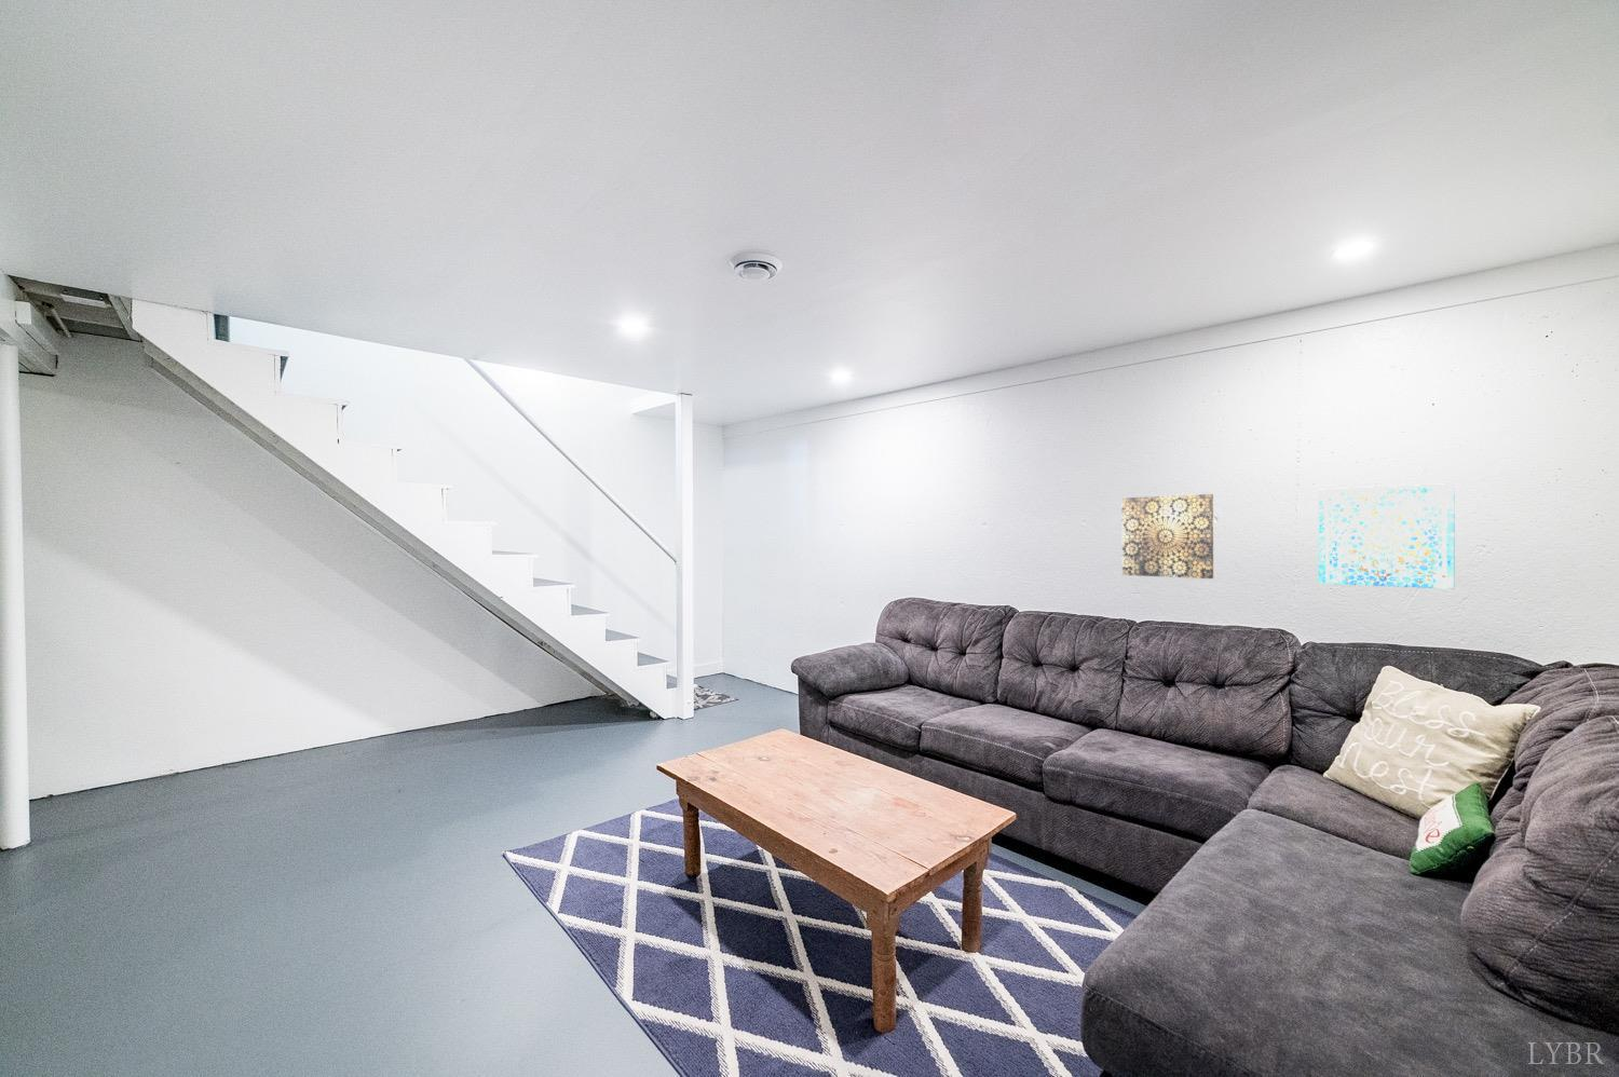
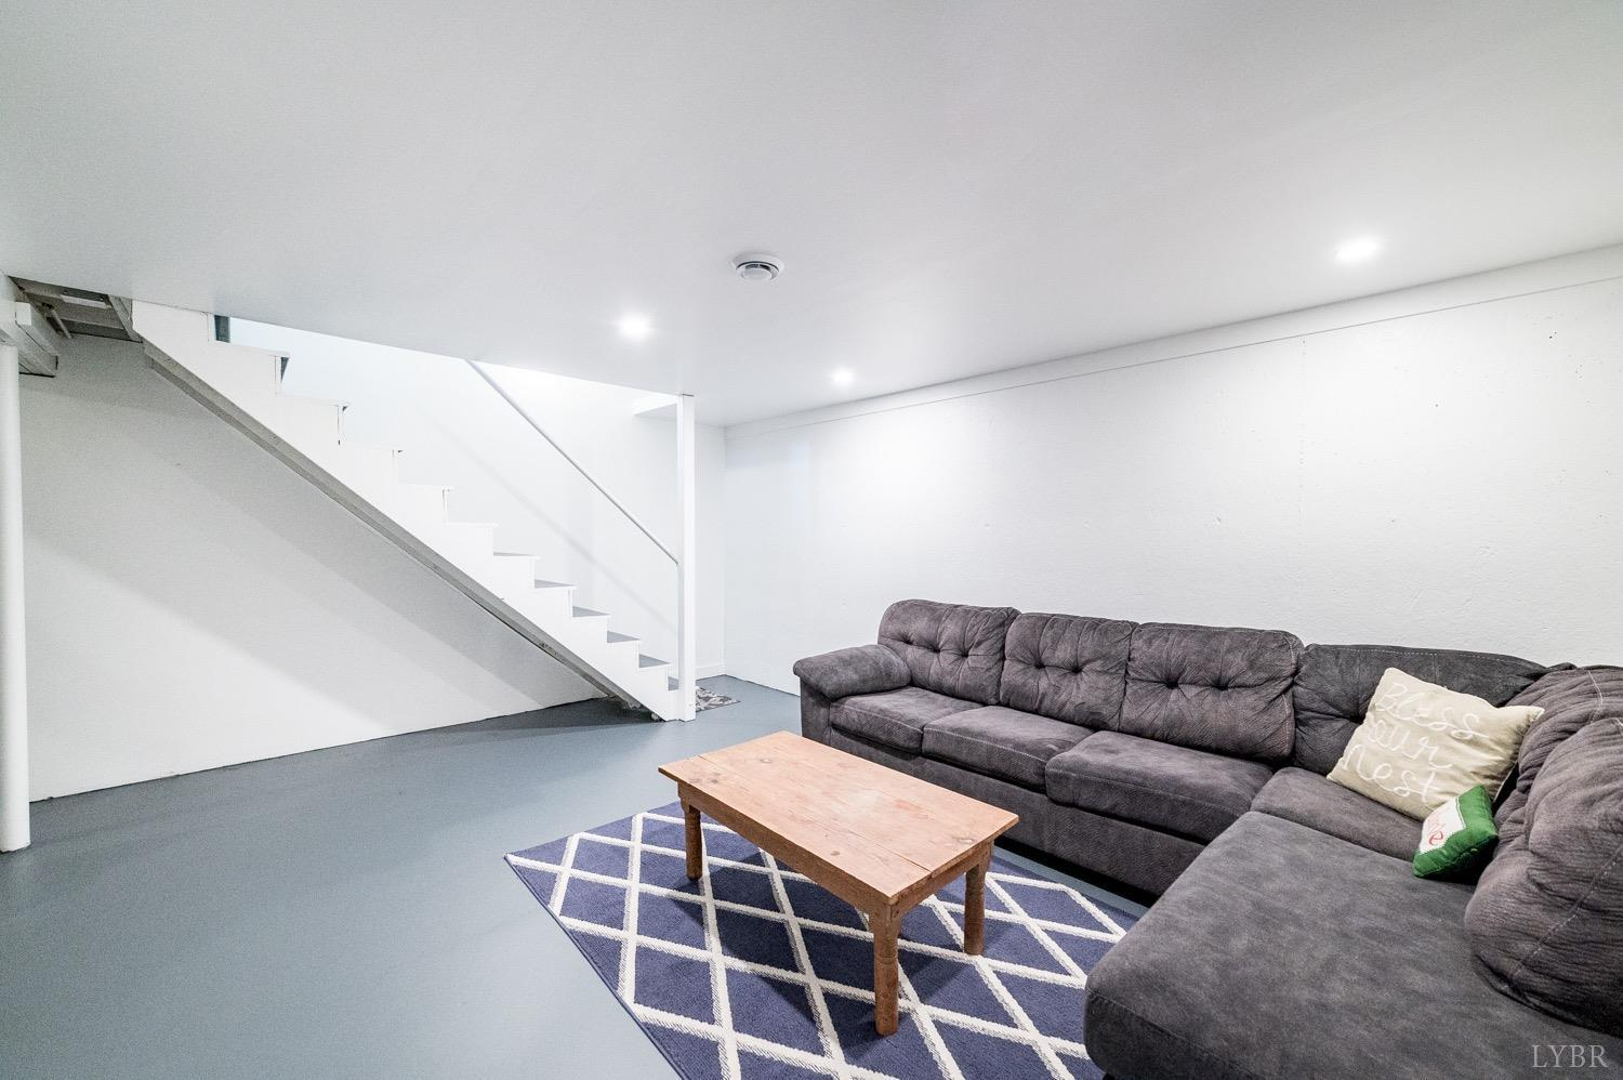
- wall art (1381, 536)
- wall art (1166, 536)
